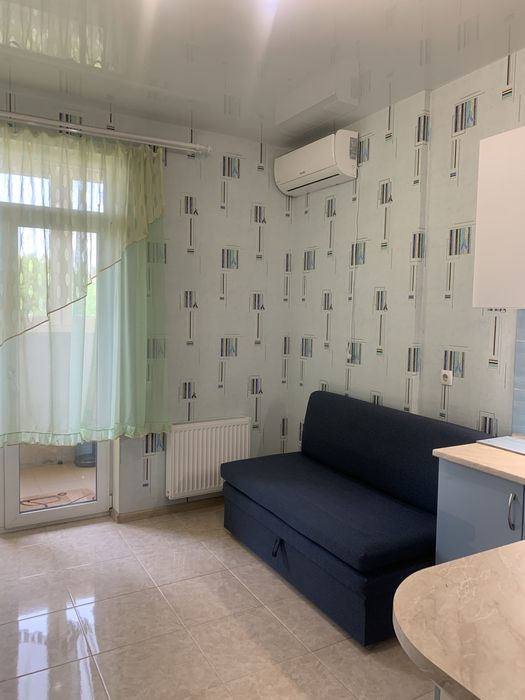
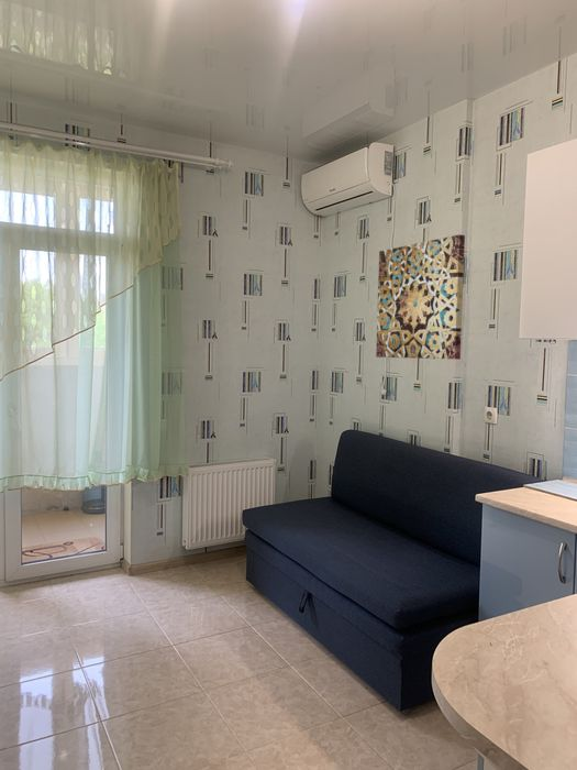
+ wall art (417, 300)
